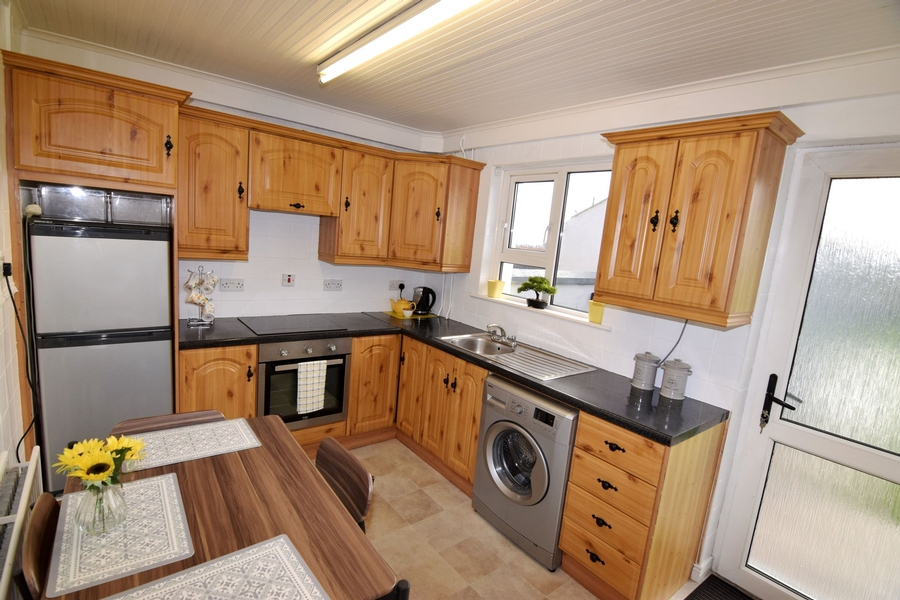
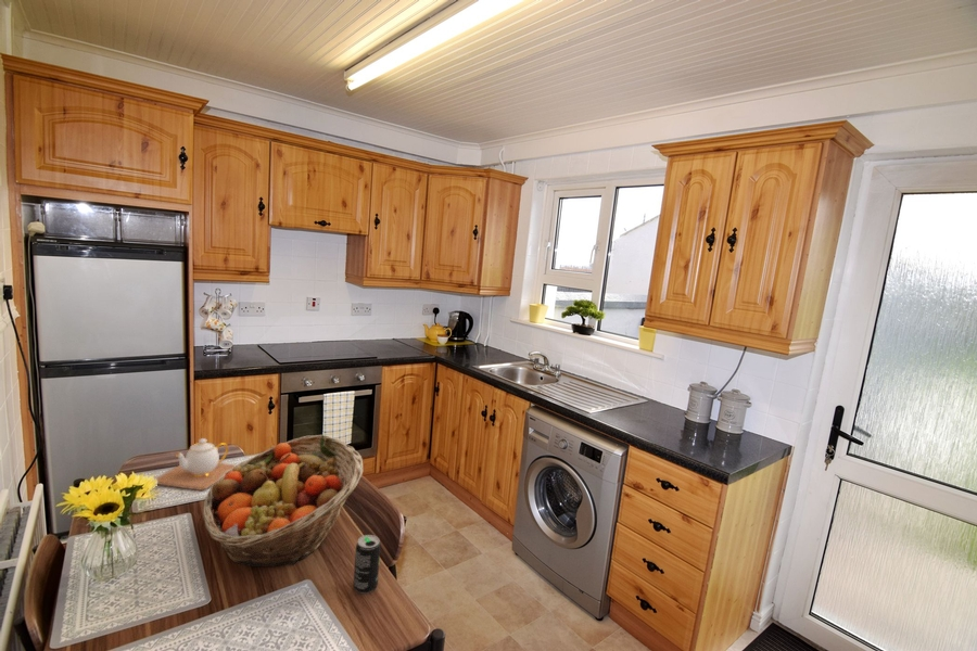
+ teapot (196, 457)
+ fruit basket (284, 494)
+ beverage can (367, 563)
